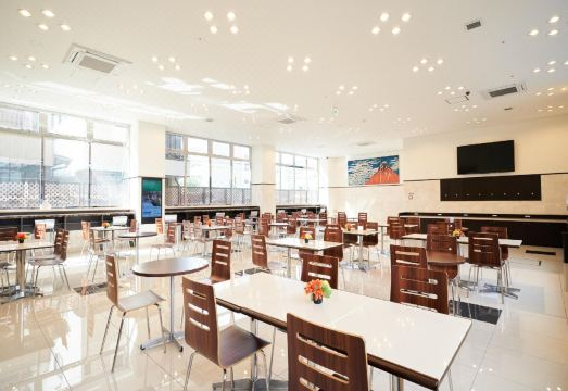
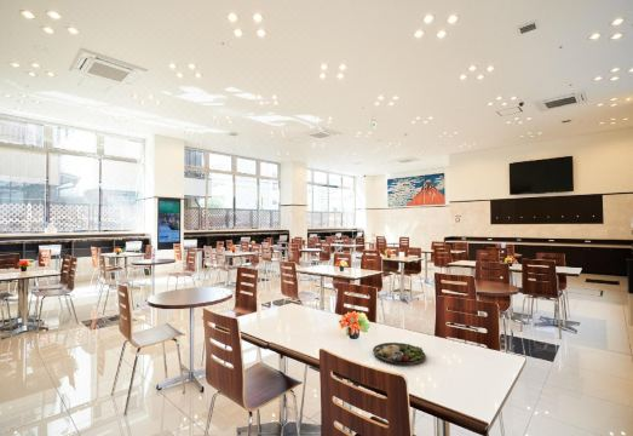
+ dinner plate (398, 349)
